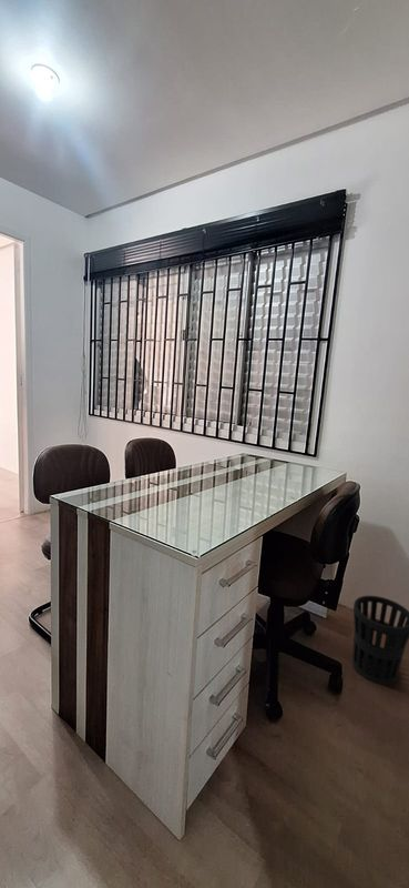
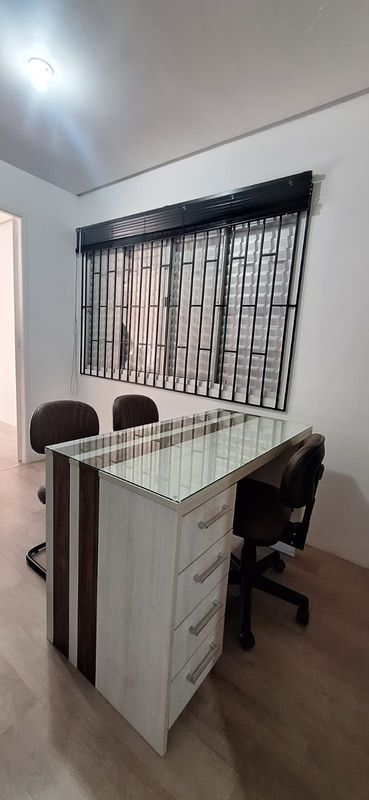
- wastebasket (378, 639)
